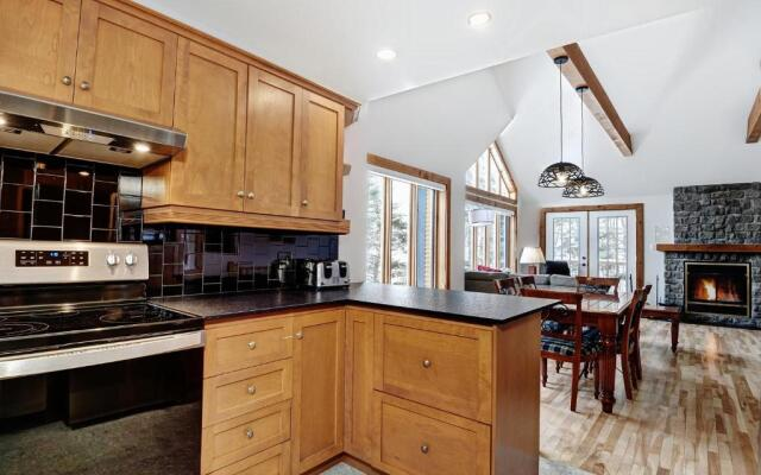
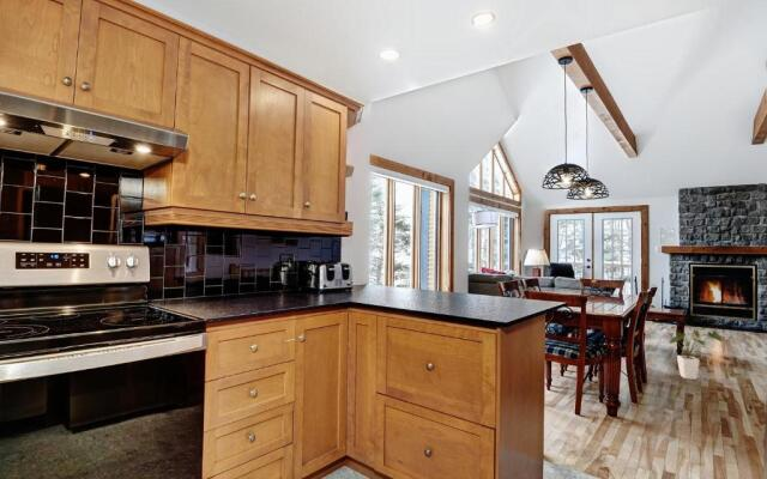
+ house plant (690, 352)
